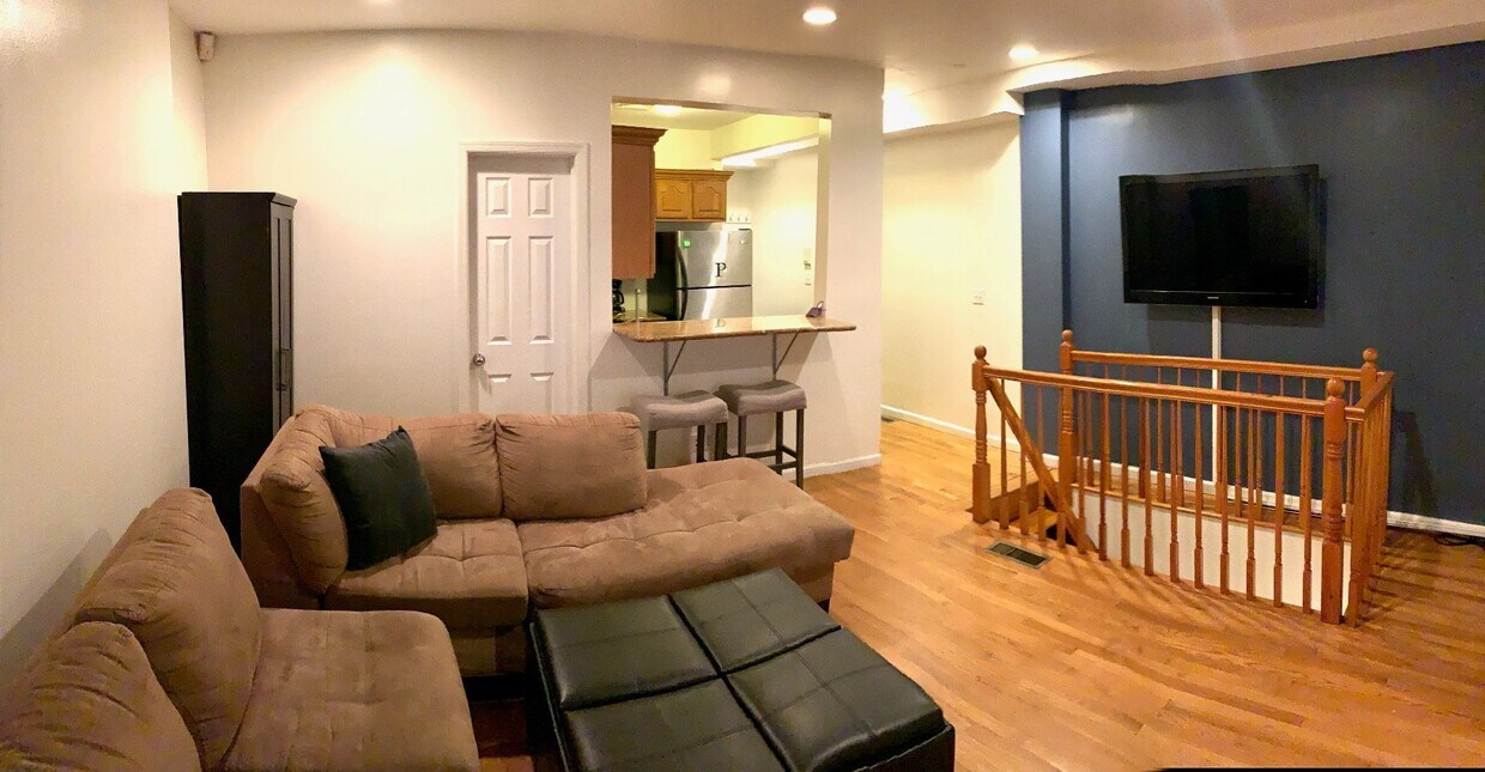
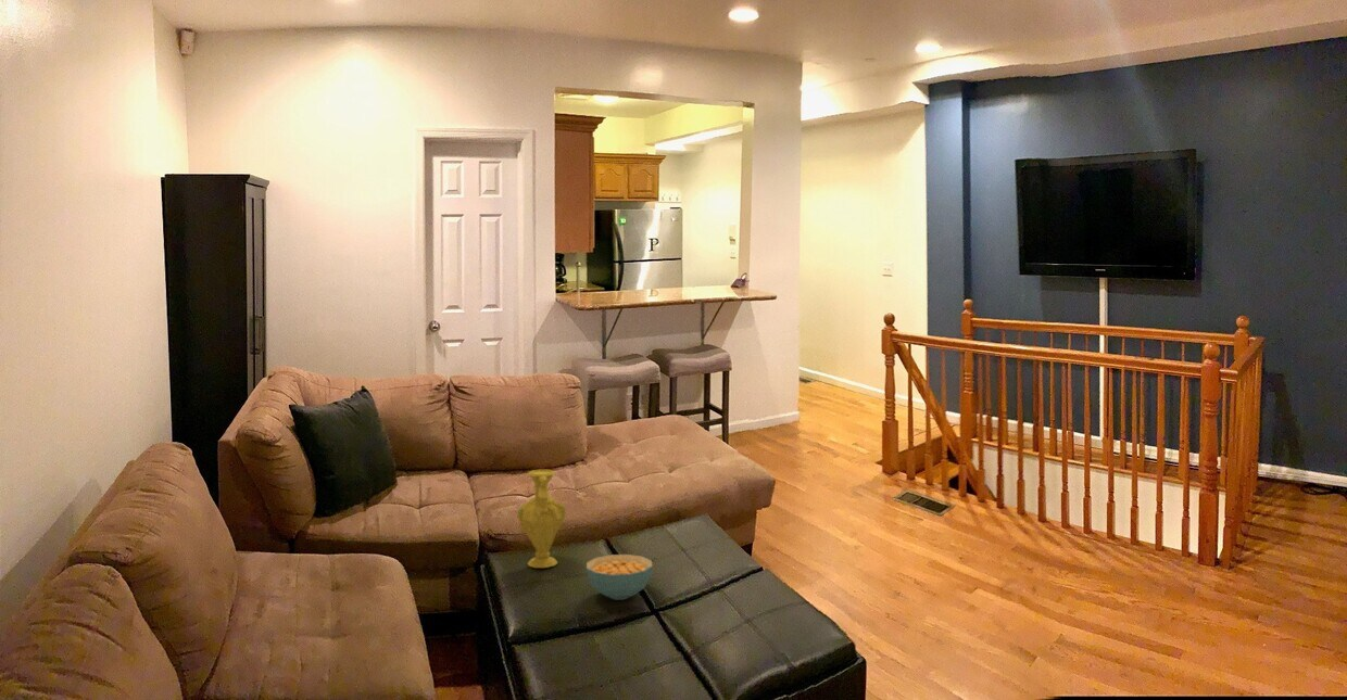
+ vase (541, 517)
+ cereal bowl (619, 580)
